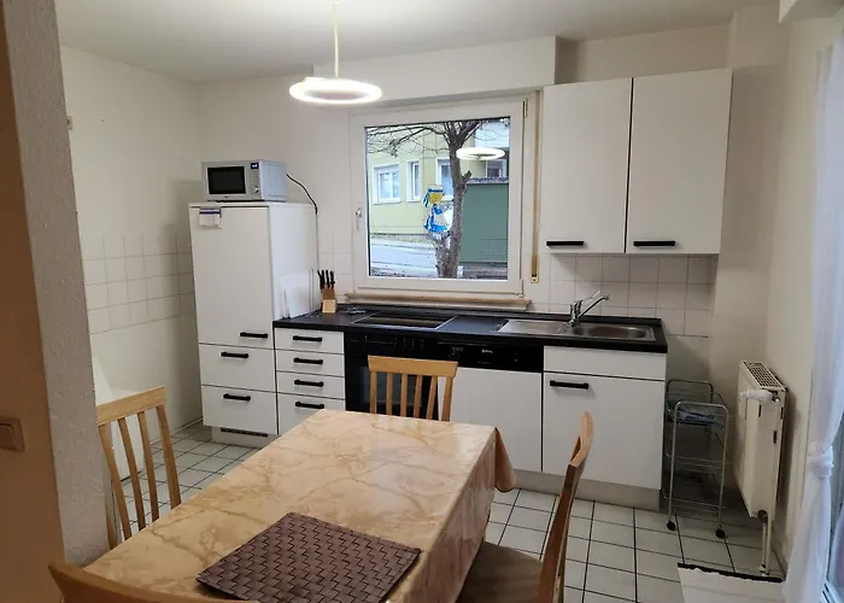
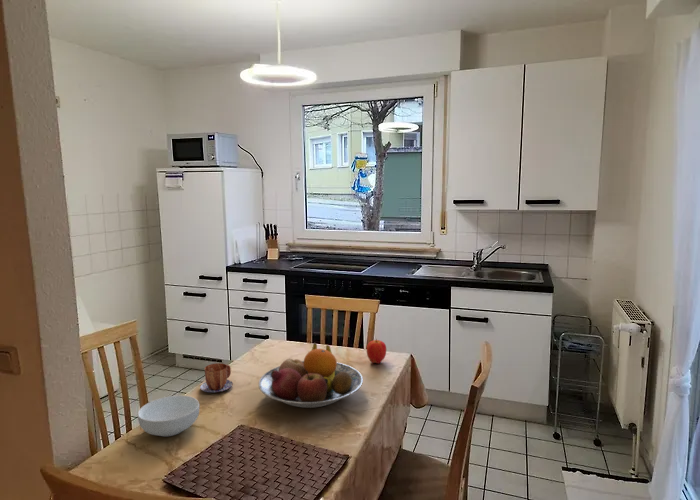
+ fruit bowl (311, 375)
+ mug (217, 377)
+ apple (376, 350)
+ cereal bowl (169, 418)
